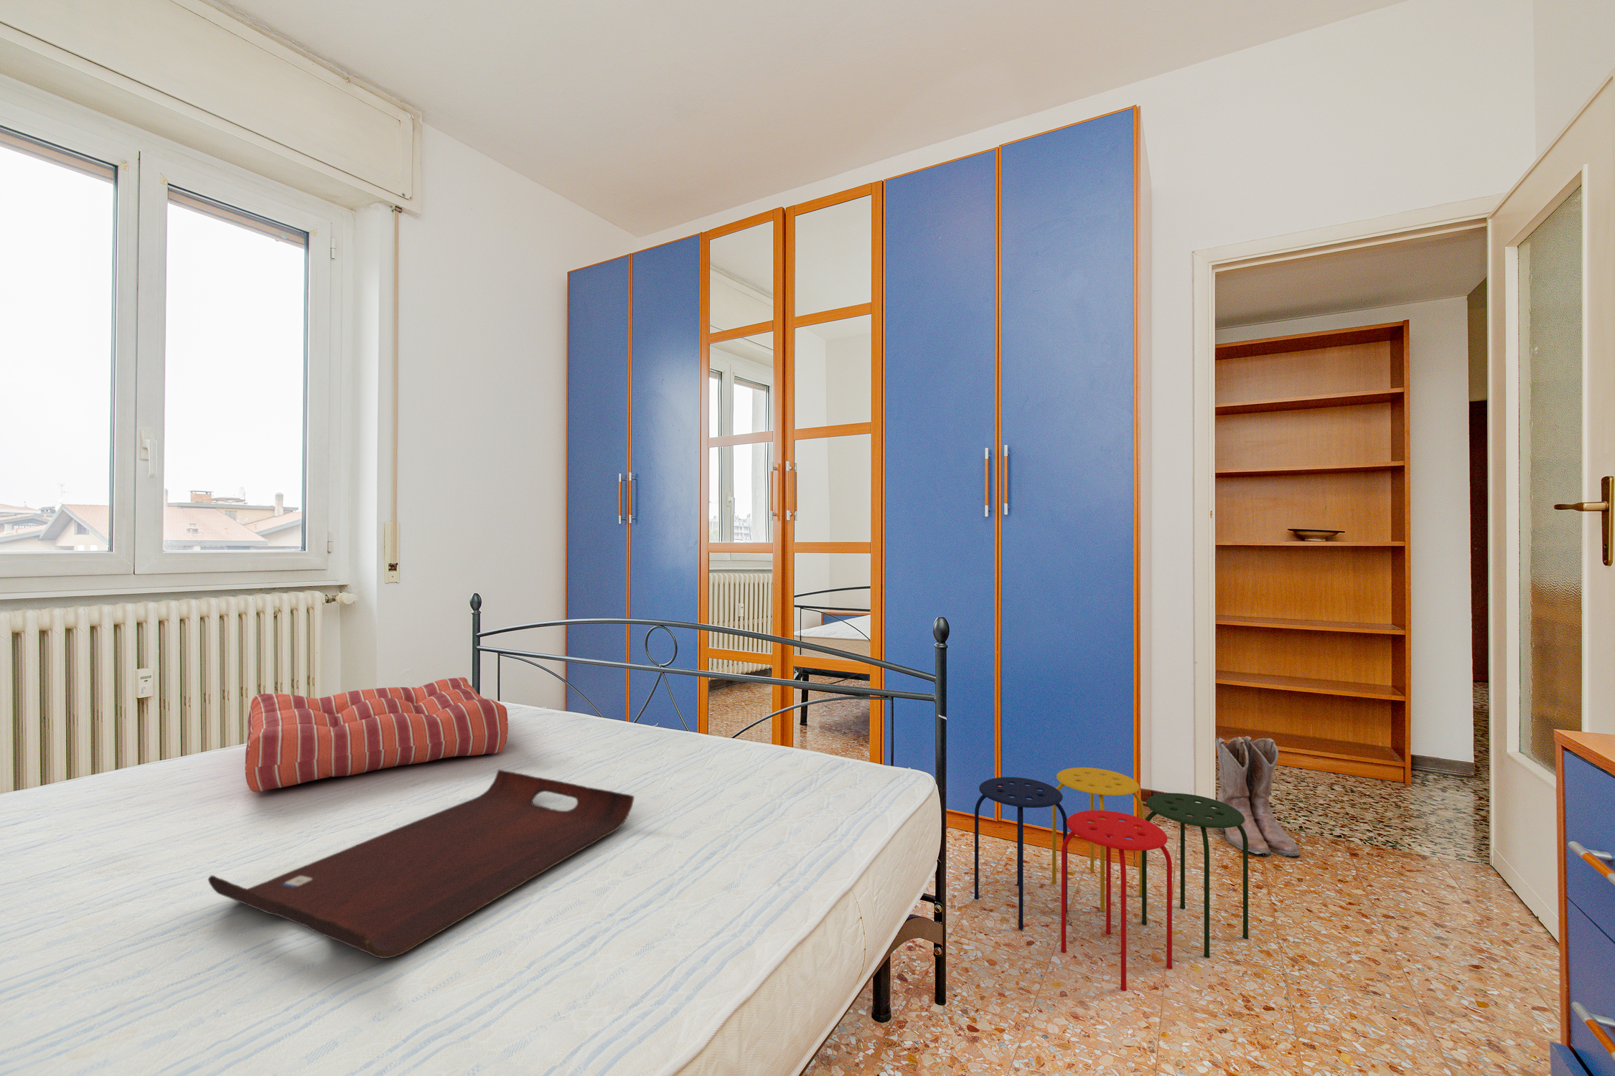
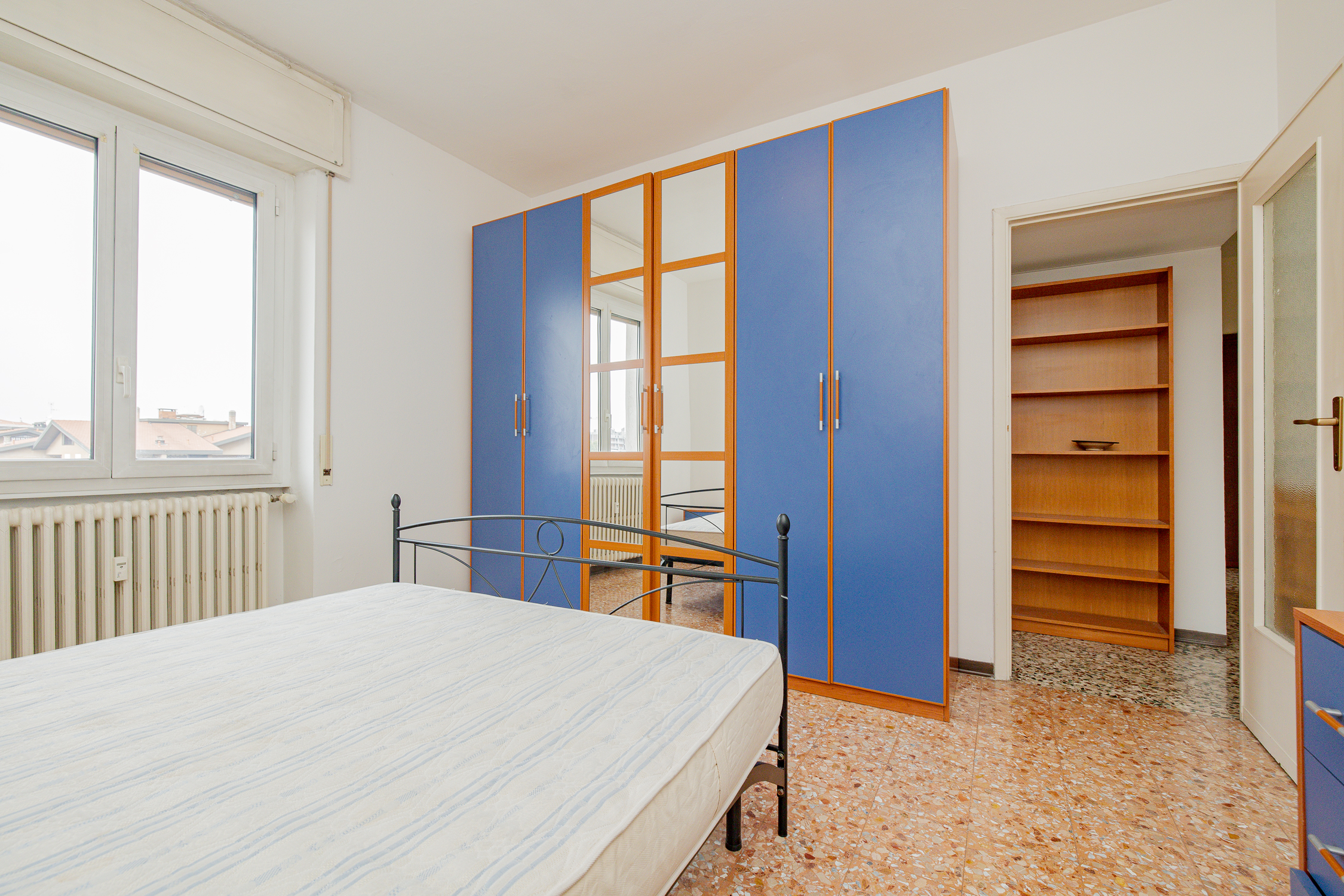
- stool (1104, 861)
- boots (1255, 790)
- seat cushion (379, 724)
- serving tray (449, 844)
